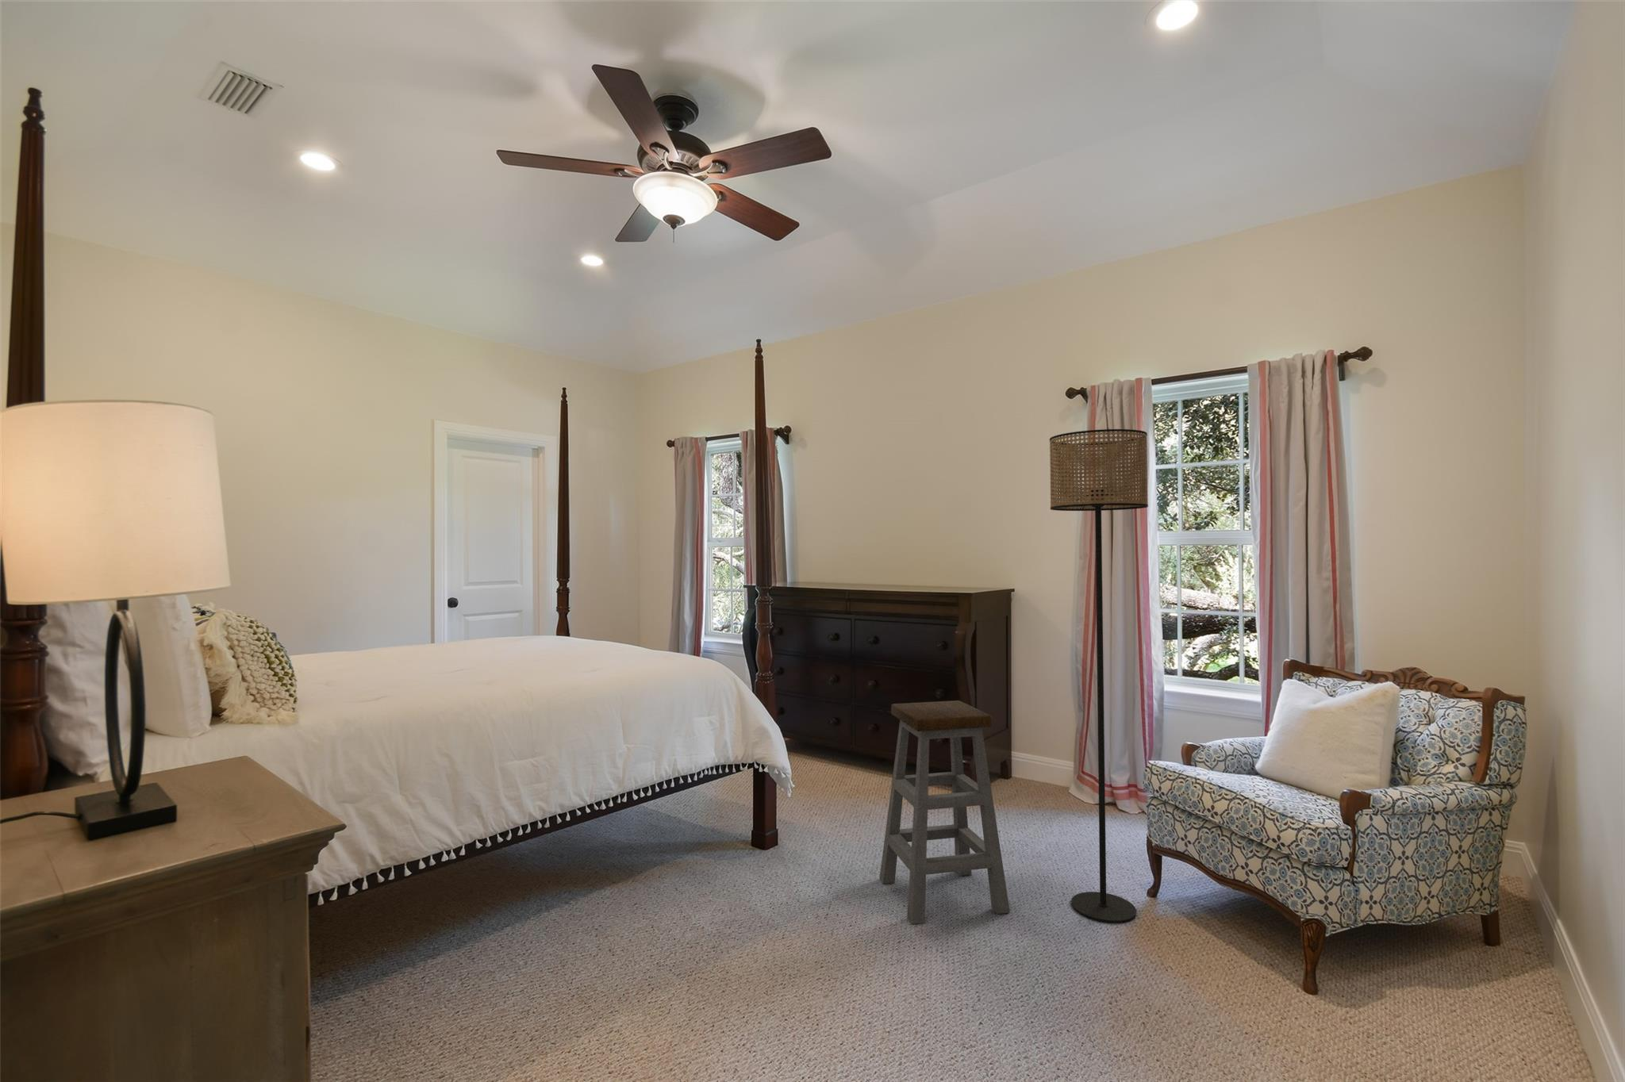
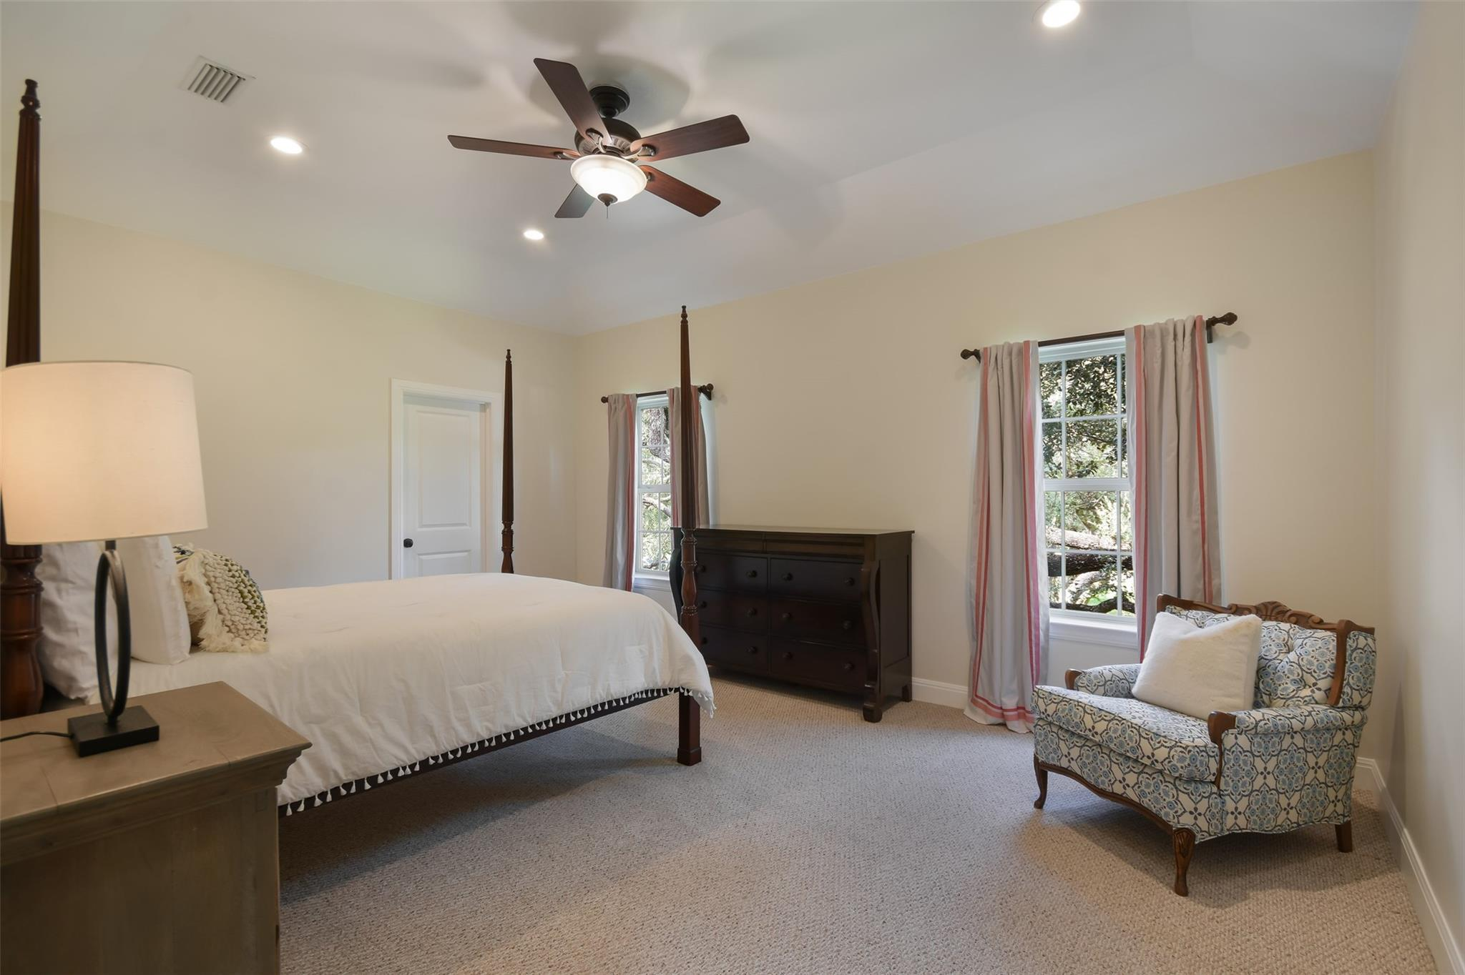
- floor lamp (1100, 670)
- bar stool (940, 801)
